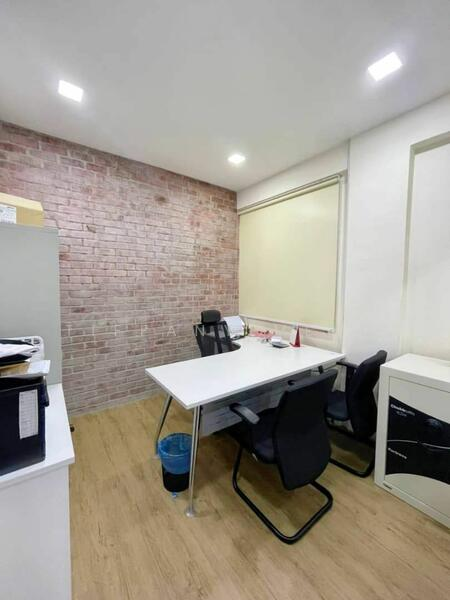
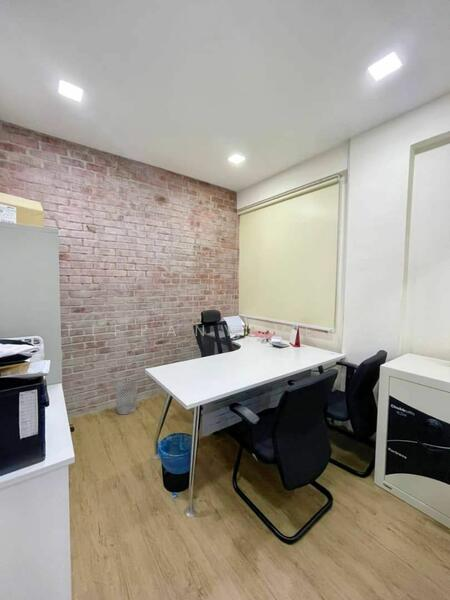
+ wastebasket (126, 396)
